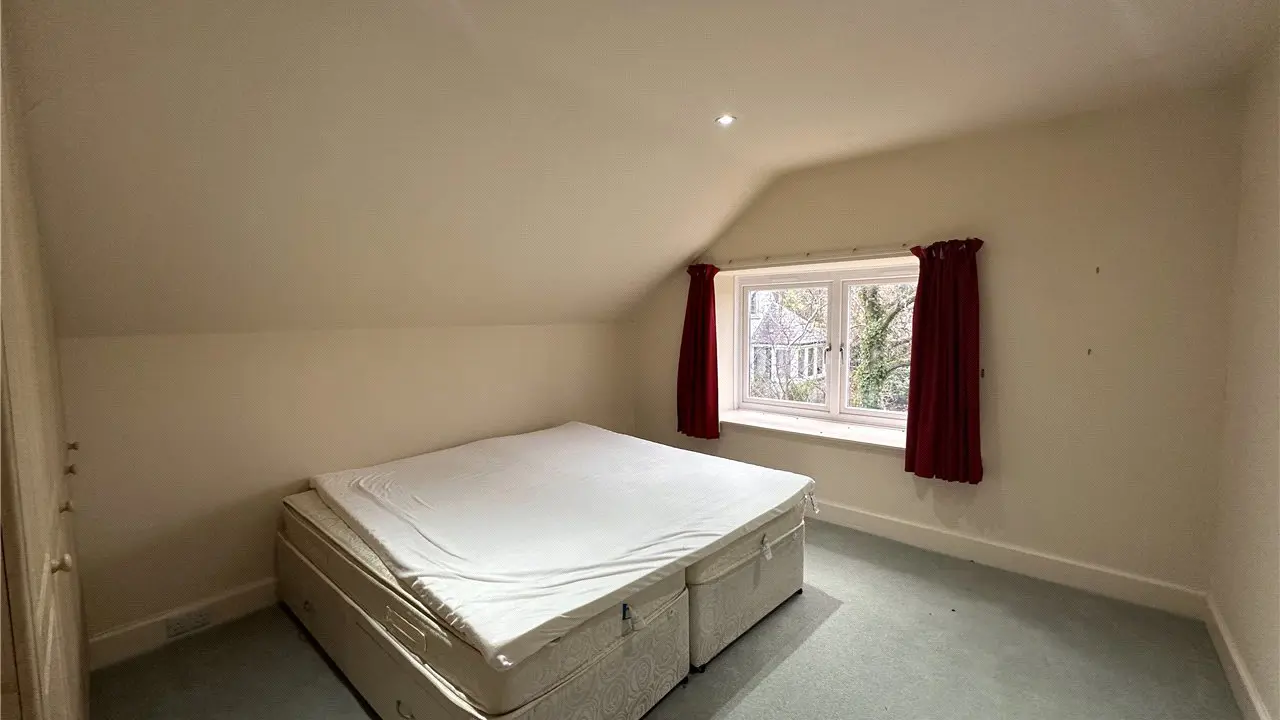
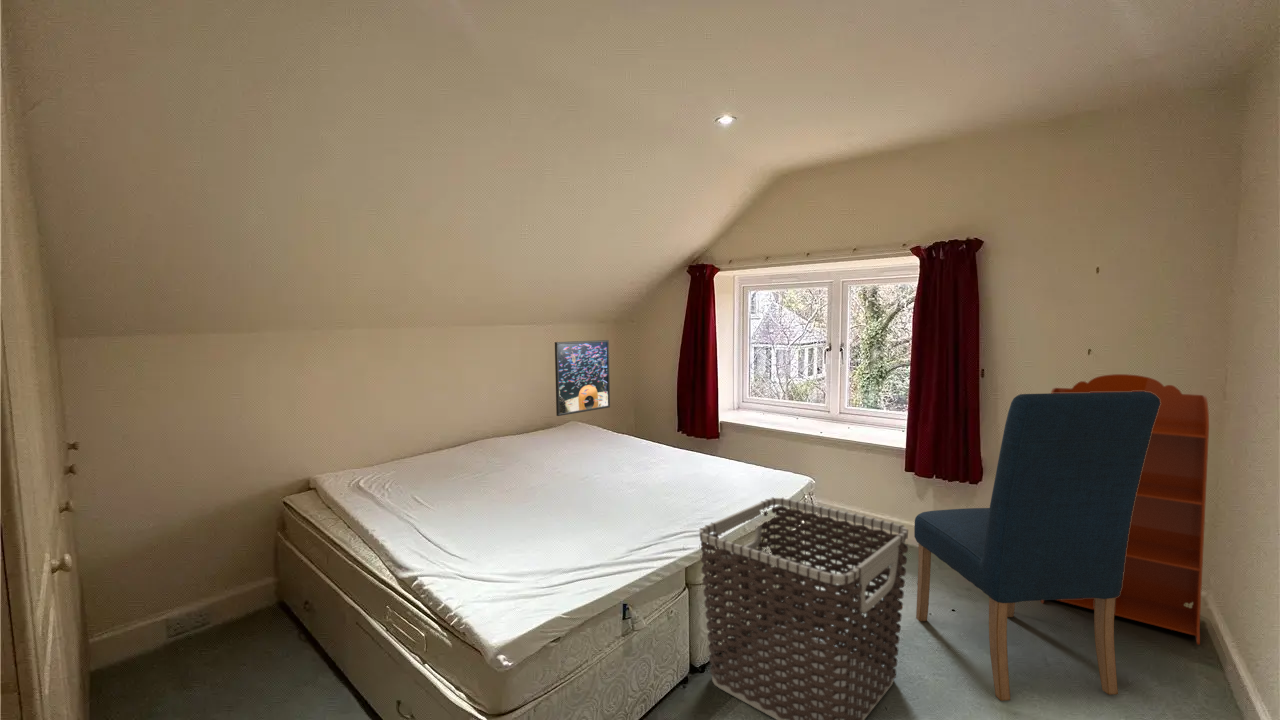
+ chair (1018, 524)
+ bookcase (1135, 497)
+ clothes hamper (802, 604)
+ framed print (583, 376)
